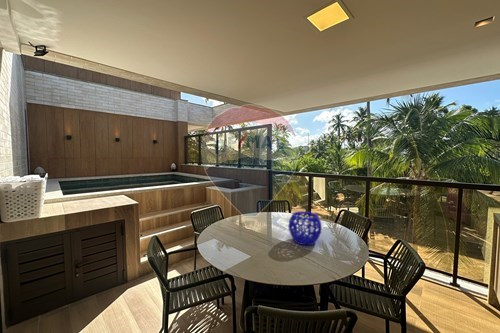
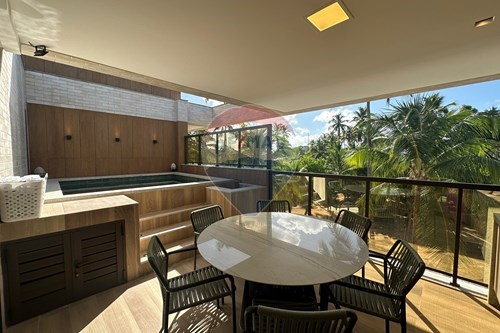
- decorative bowl (304, 227)
